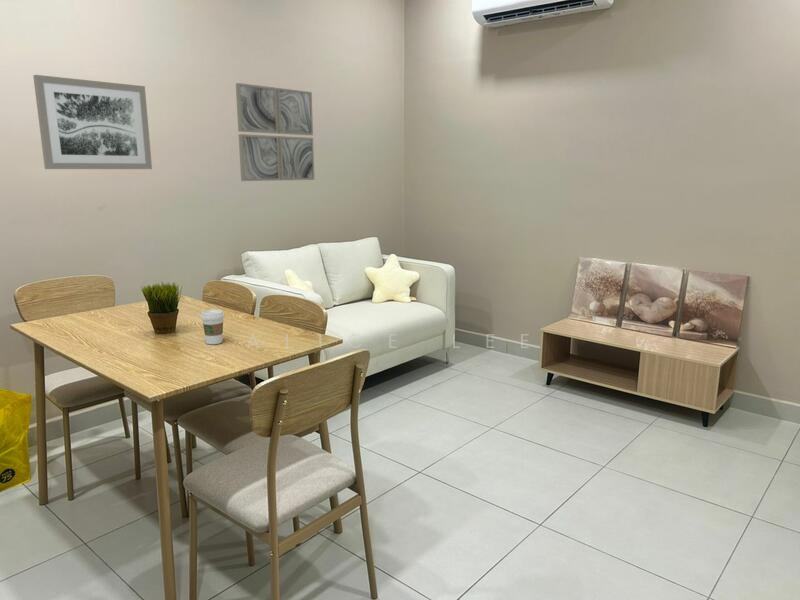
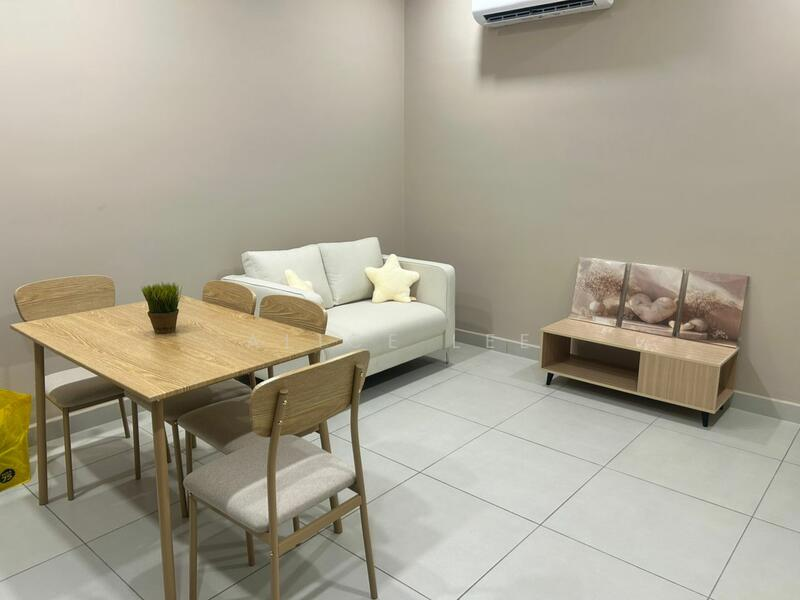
- wall art (97, 125)
- coffee cup (213, 326)
- wall art (277, 133)
